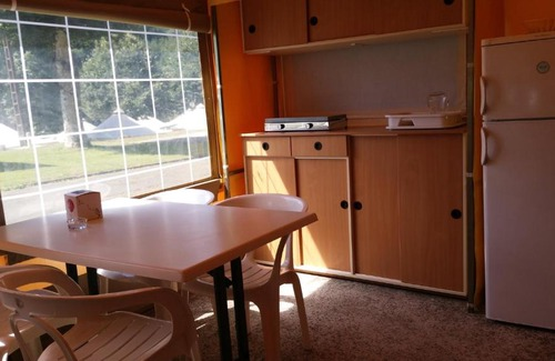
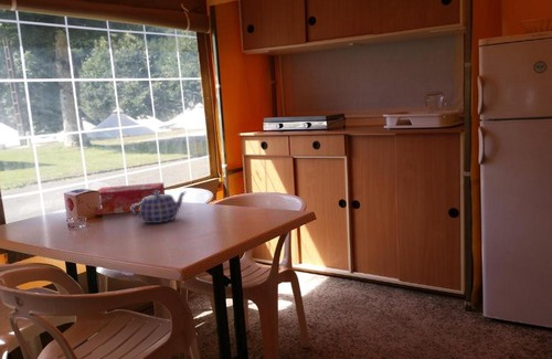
+ tissue box (130, 198)
+ teapot (160, 204)
